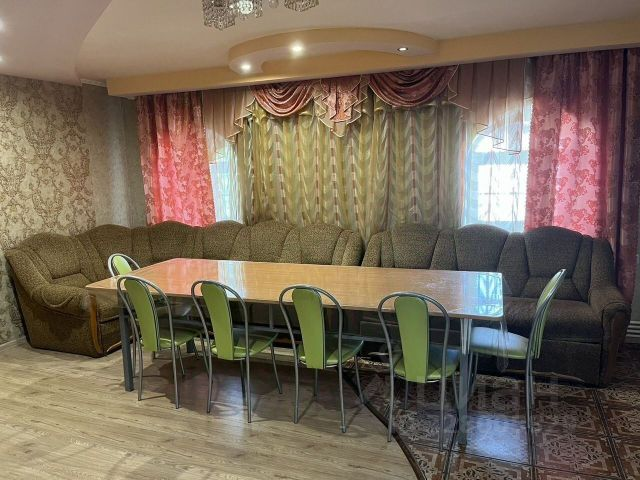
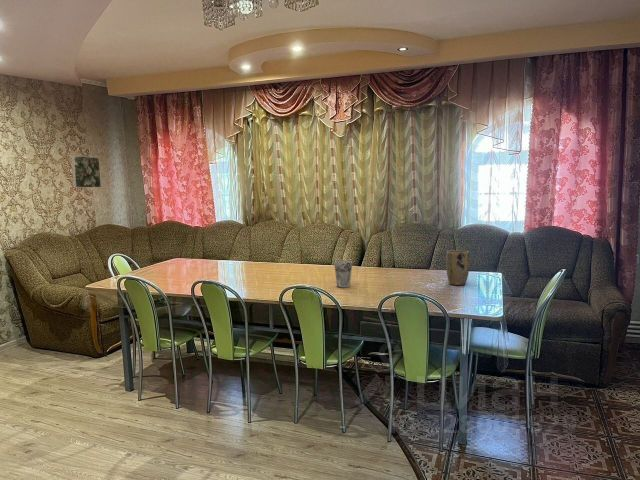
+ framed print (86, 172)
+ plant pot (457, 267)
+ cup (343, 274)
